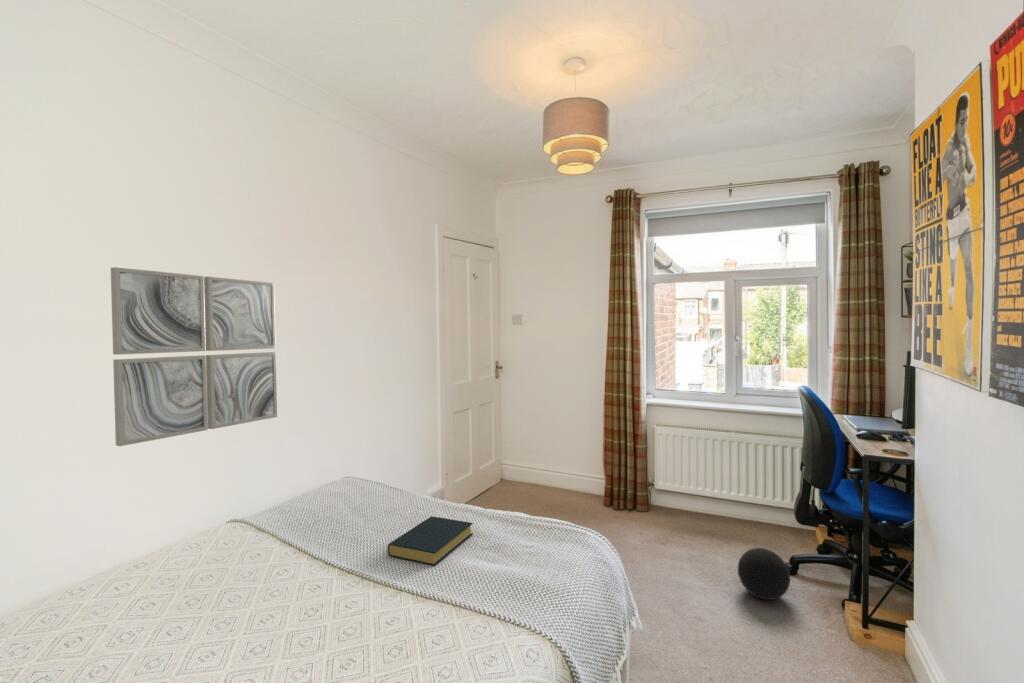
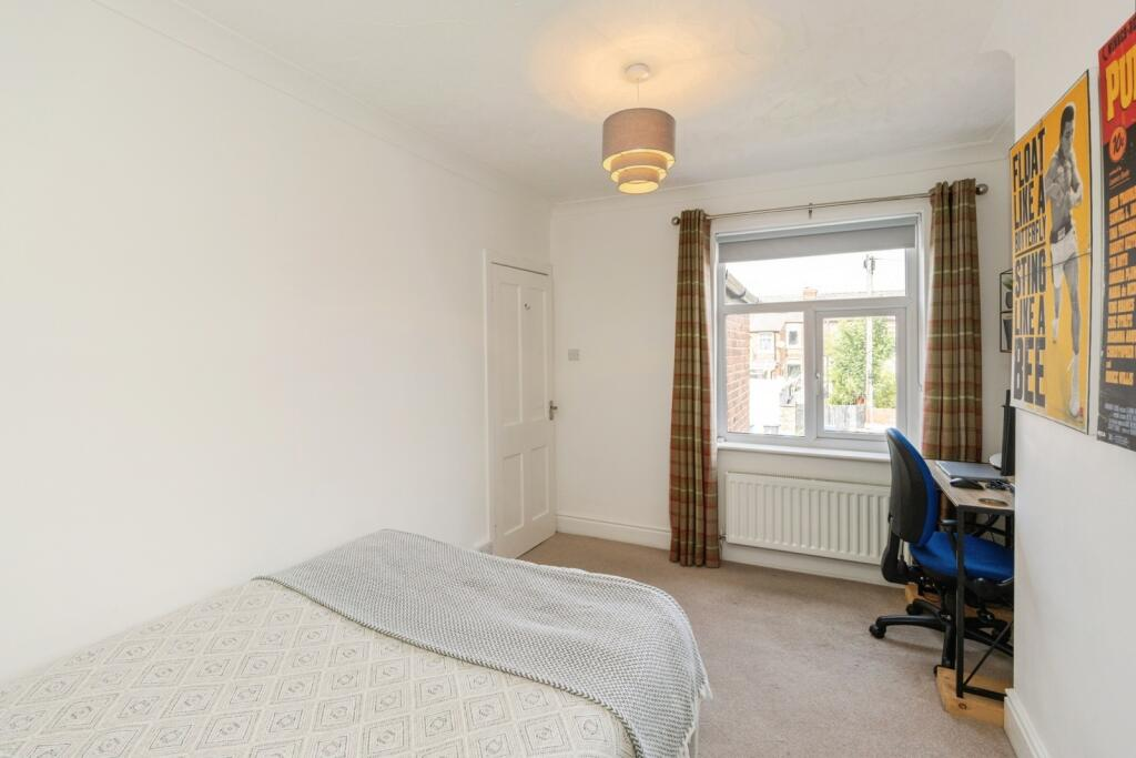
- ball (763, 573)
- wall art (205, 355)
- hardback book (432, 538)
